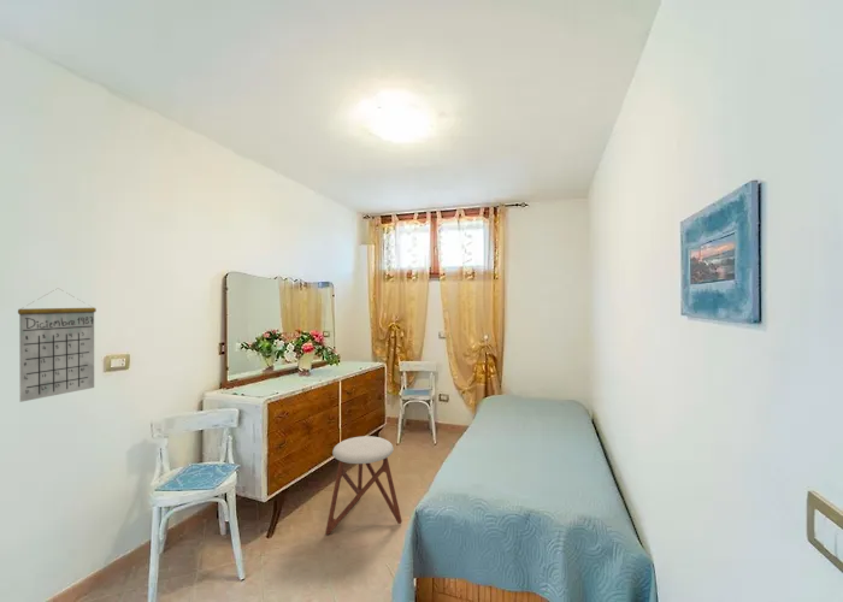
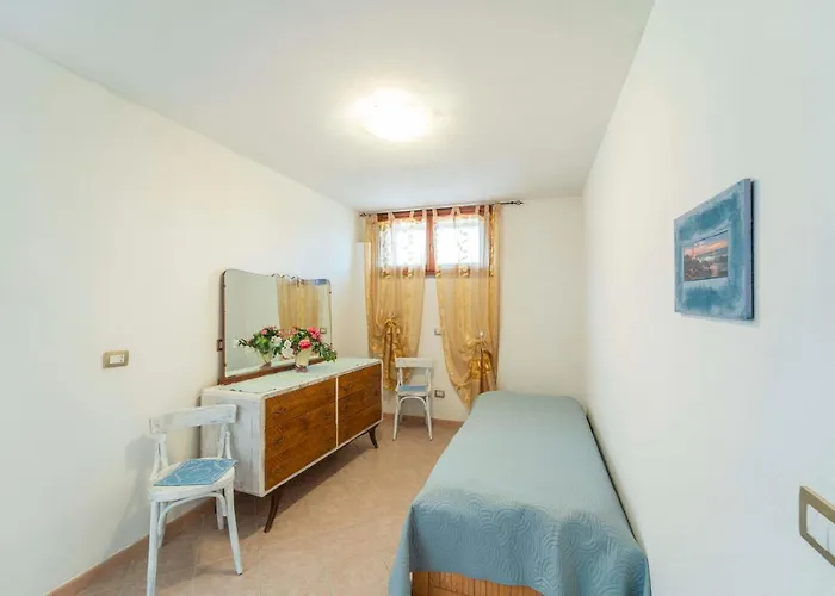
- calendar (59, 341)
- stool (358, 483)
